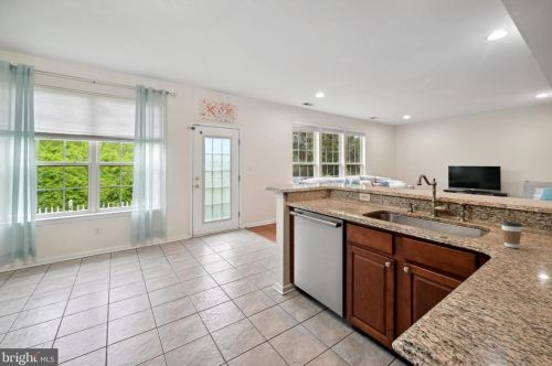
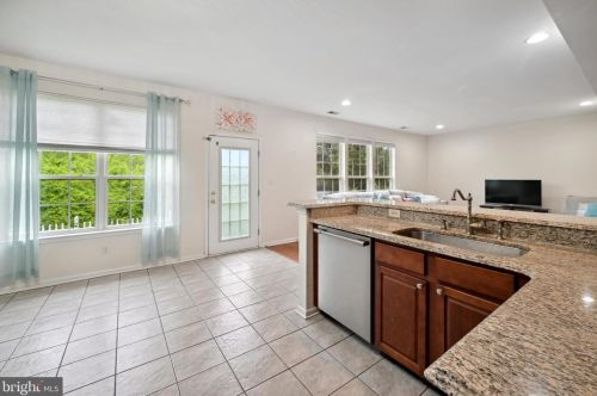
- coffee cup (511, 234)
